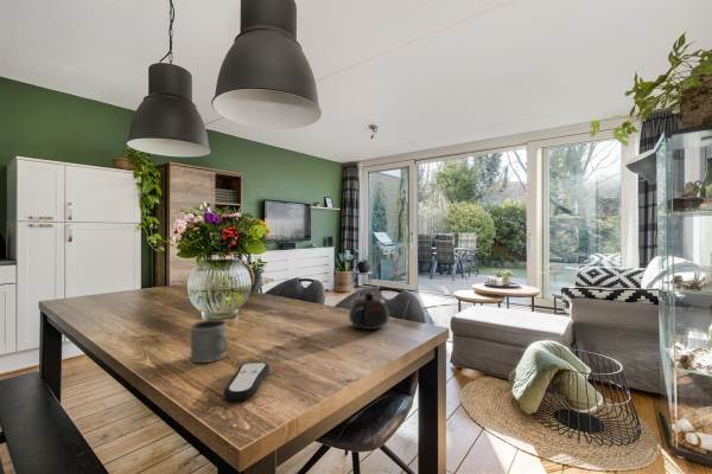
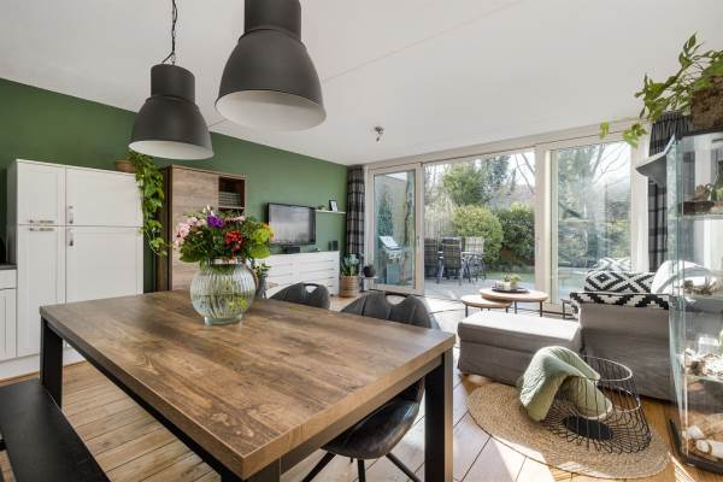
- remote control (247, 379)
- mug (211, 340)
- teapot (369, 308)
